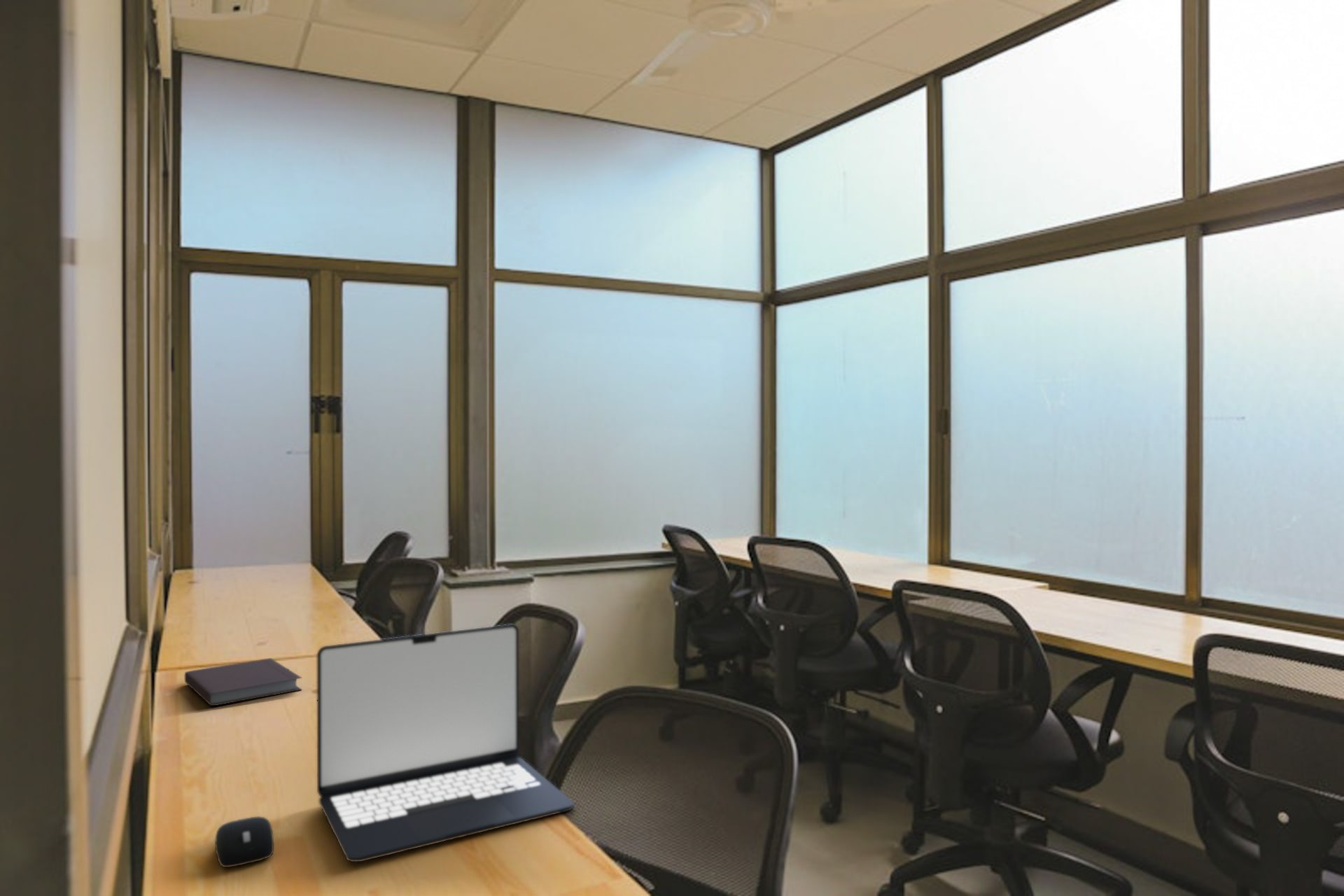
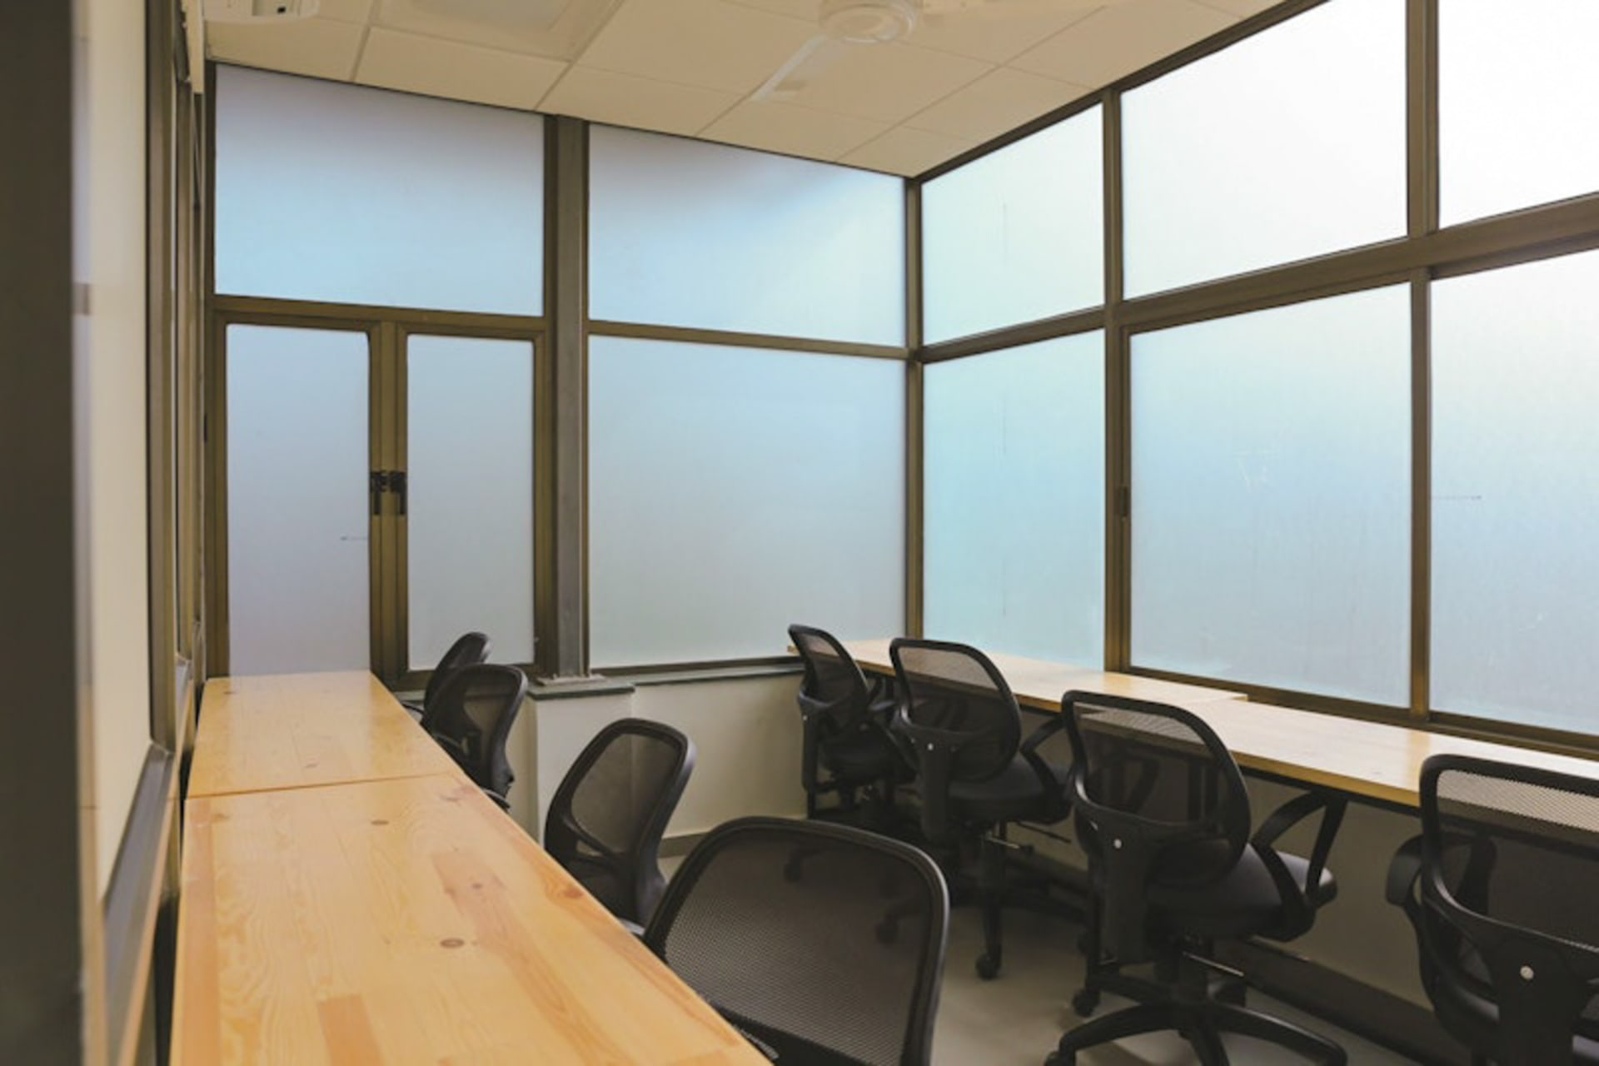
- notebook (242, 680)
- laptop (445, 728)
- computer mouse (244, 835)
